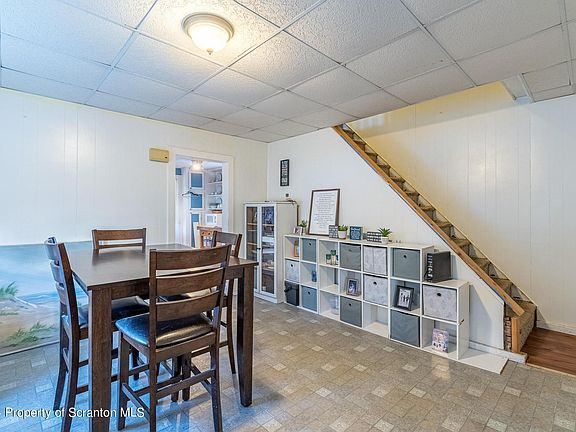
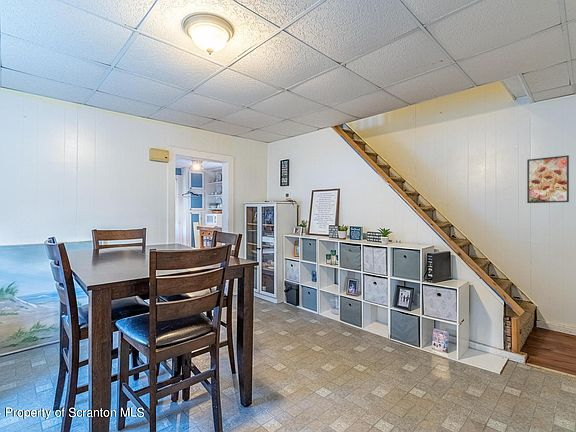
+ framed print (547, 180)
